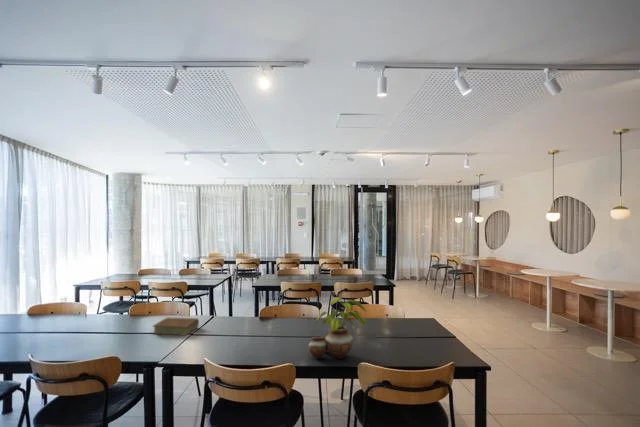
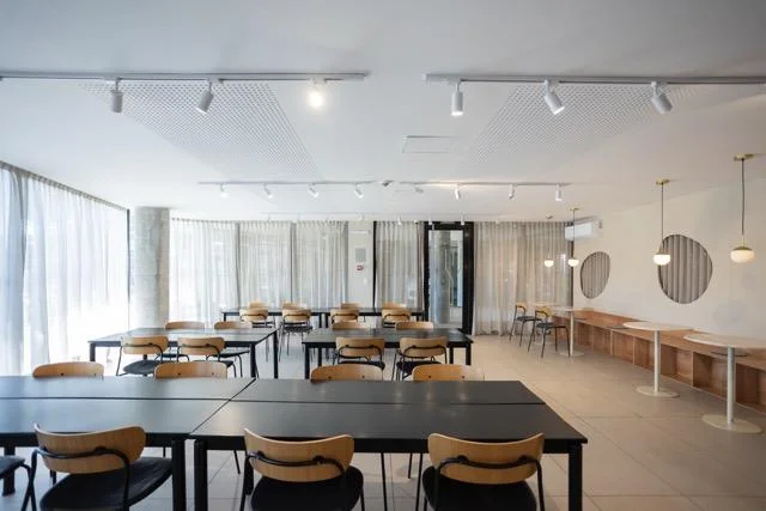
- potted plant (337, 325)
- book (176, 325)
